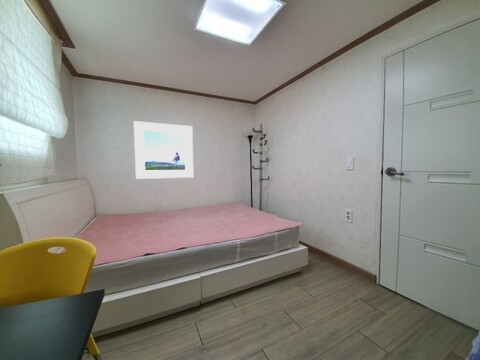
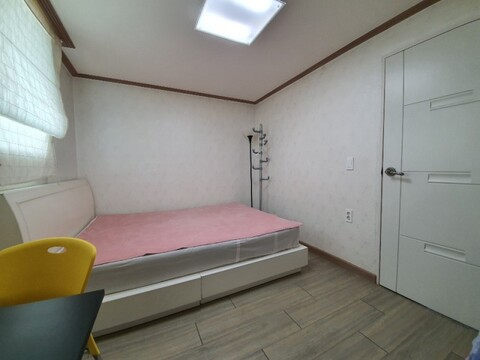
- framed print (165, 151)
